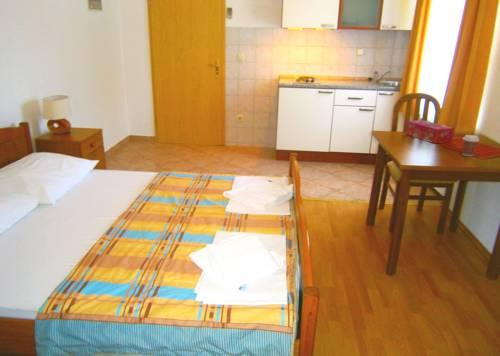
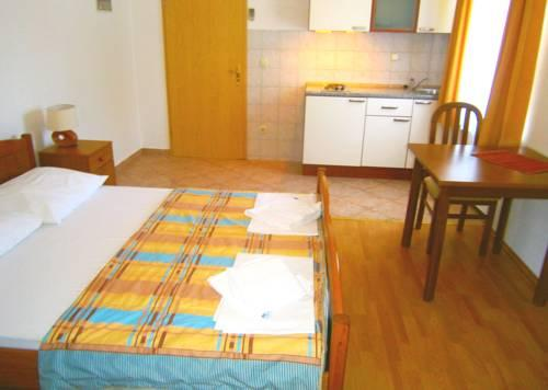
- tissue box (428, 131)
- coffee cup (469, 145)
